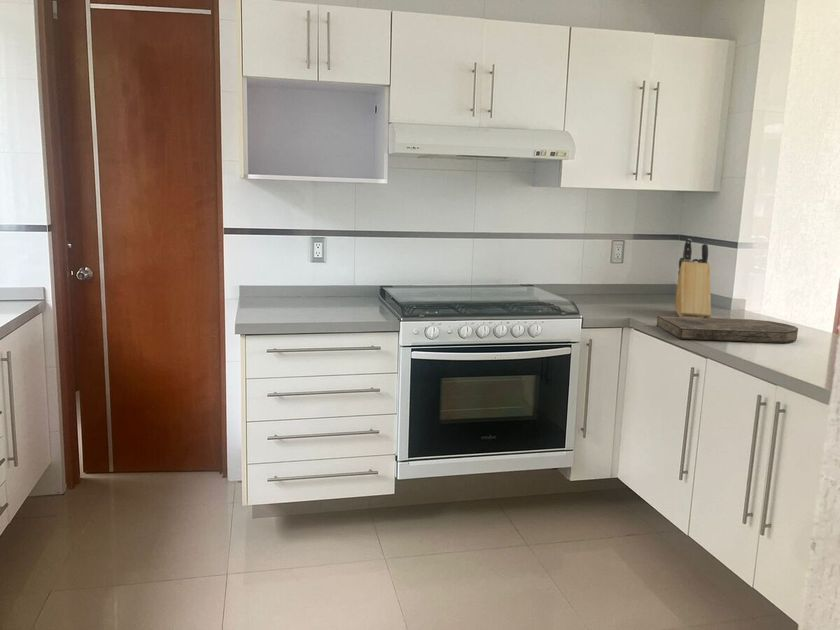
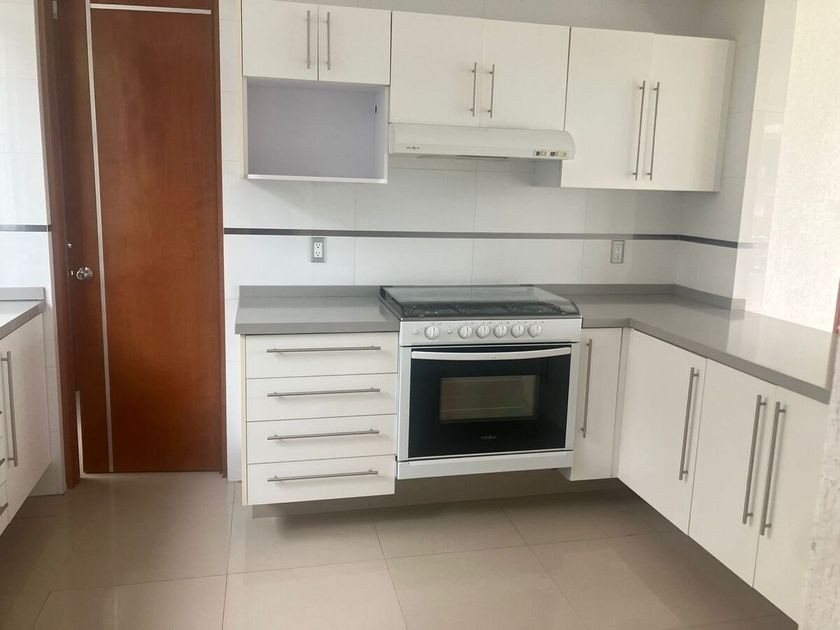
- cutting board (731, 329)
- knife block (694, 278)
